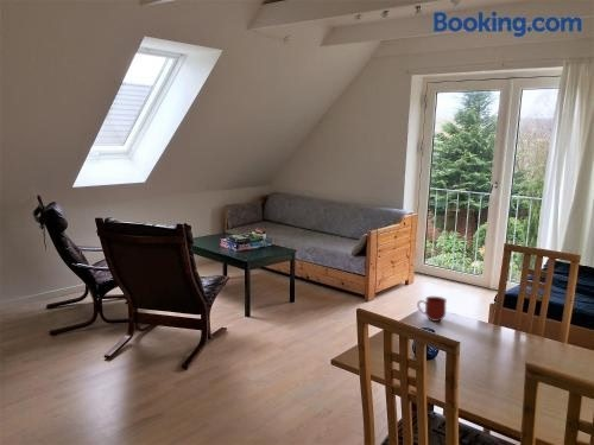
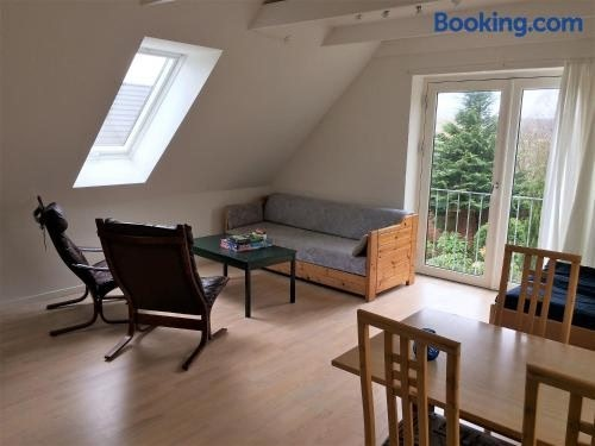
- mug (431, 309)
